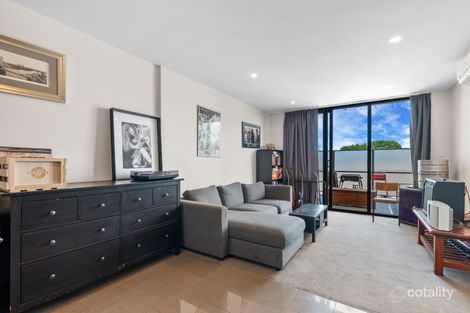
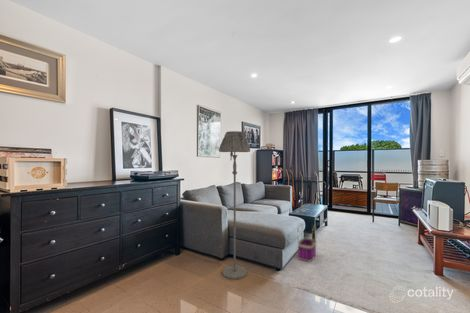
+ floor lamp (234, 202)
+ basket (307, 240)
